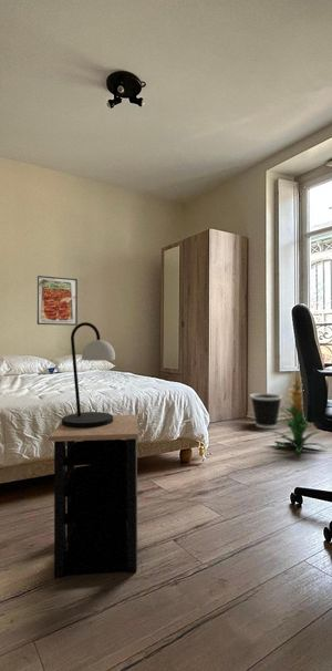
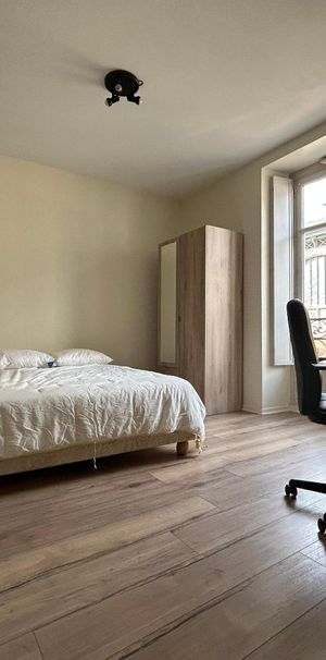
- wastebasket (266, 410)
- table lamp (87, 360)
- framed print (58, 301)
- side table (98, 487)
- indoor plant (298, 409)
